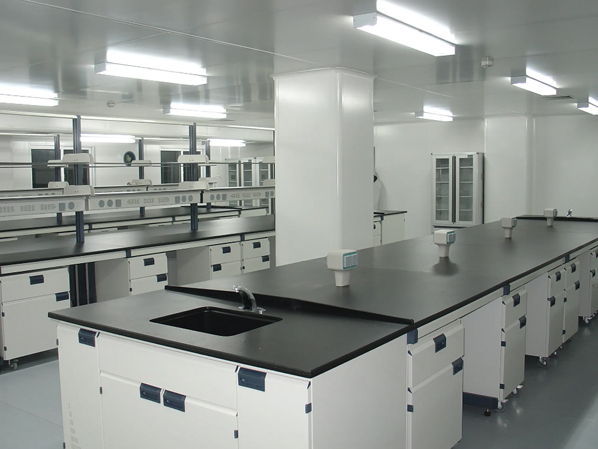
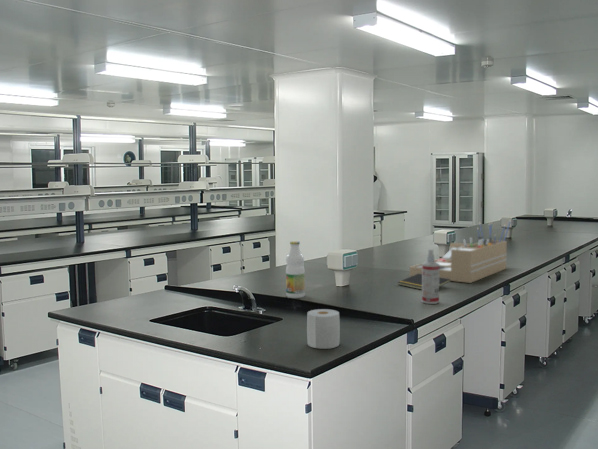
+ spray bottle (430, 275)
+ desk organizer (461, 246)
+ paper towel roll (323, 328)
+ bottle (295, 269)
+ notepad (421, 281)
